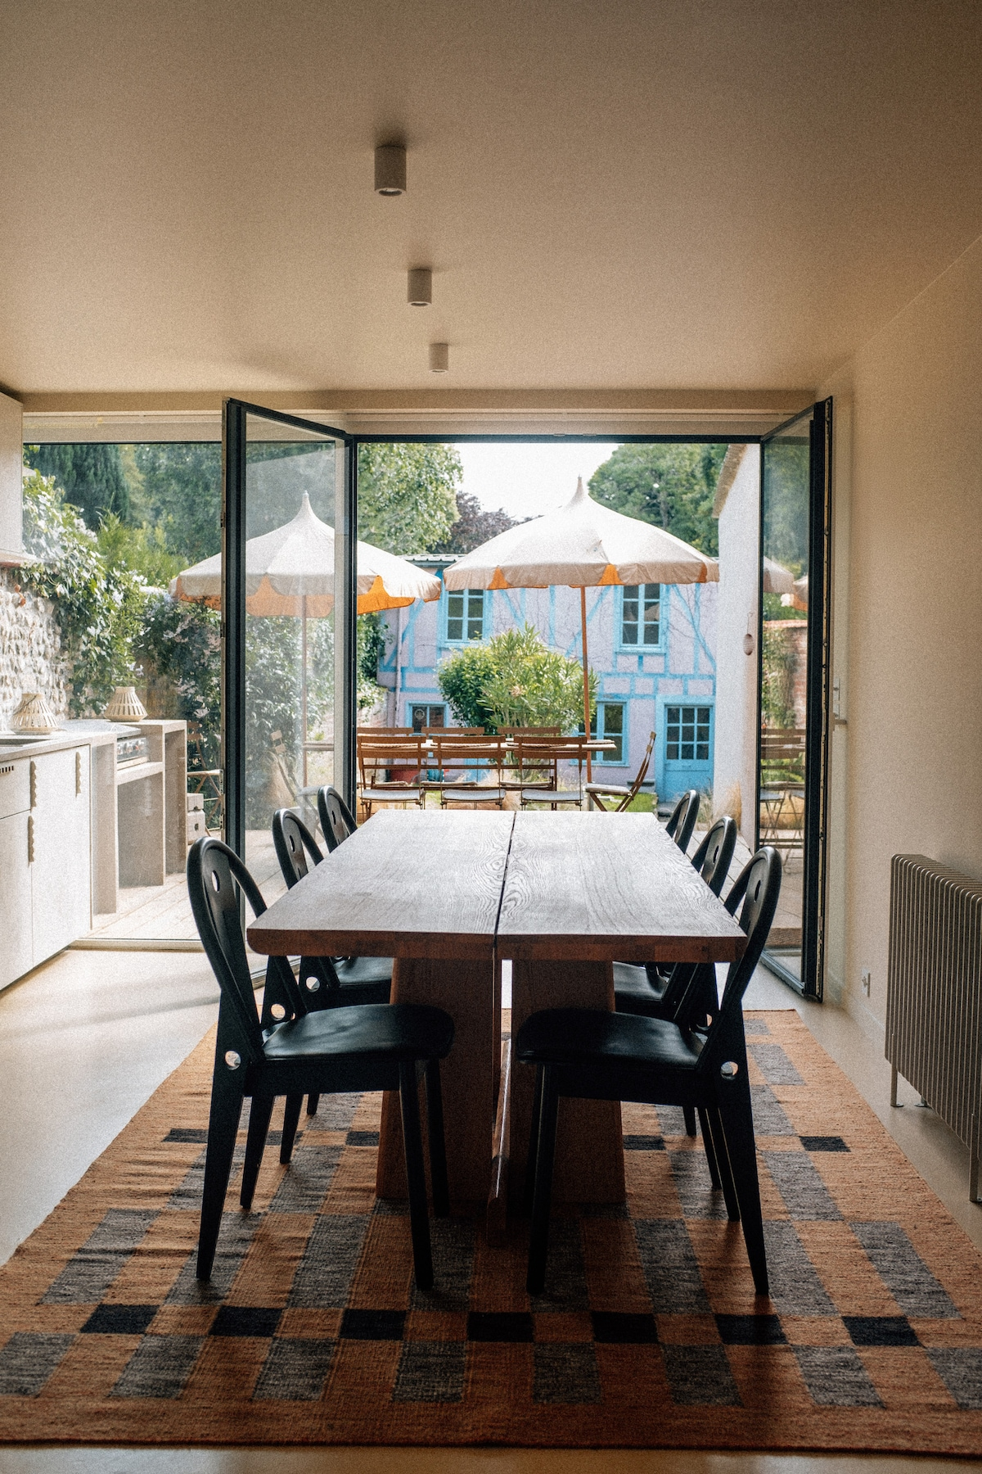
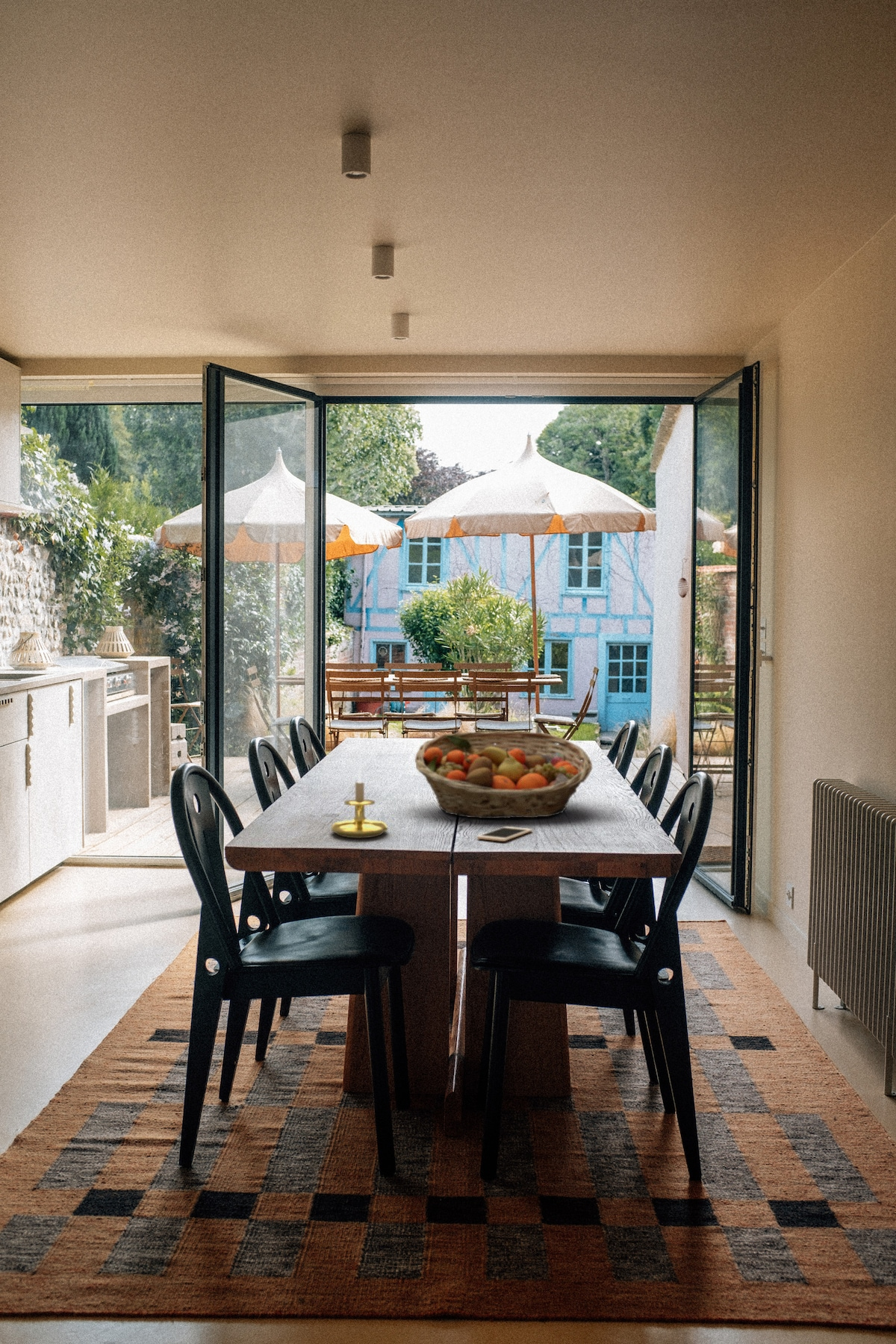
+ candle holder (359, 797)
+ fruit basket (503, 773)
+ cell phone (505, 833)
